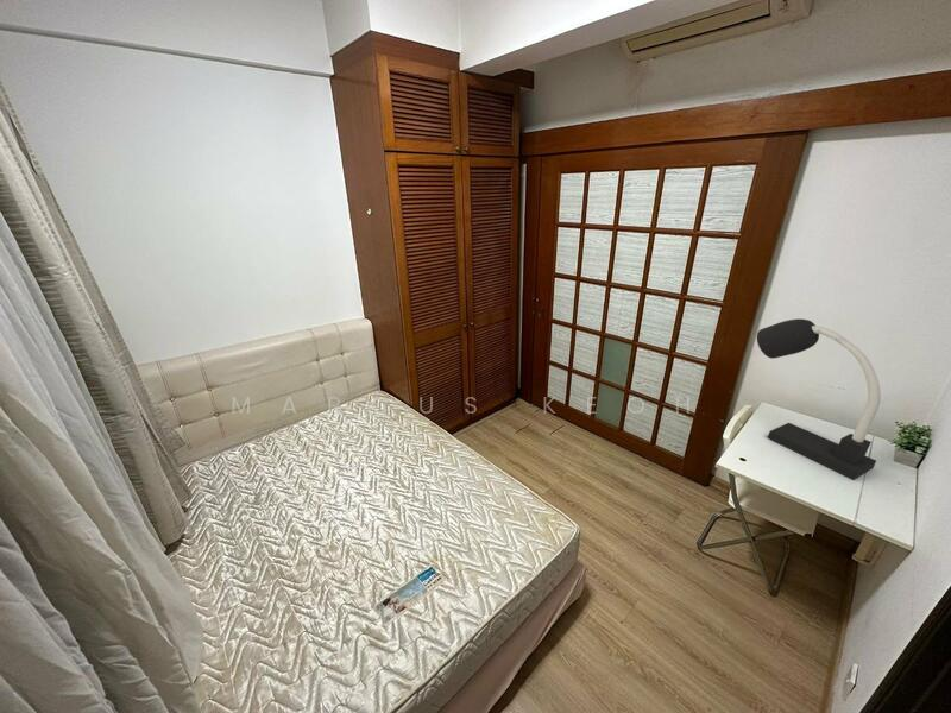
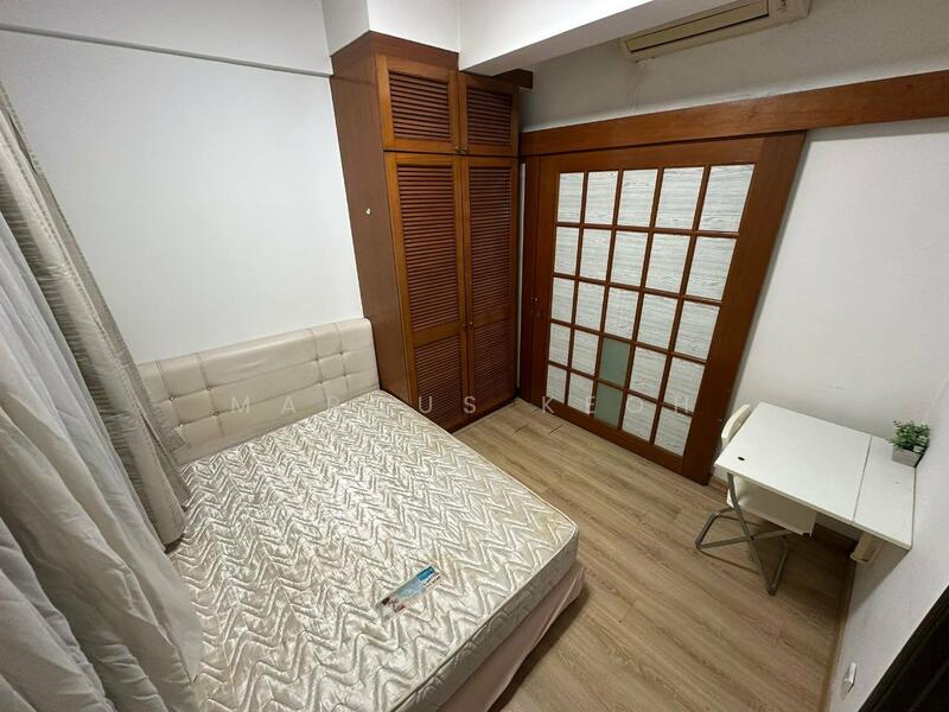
- desk lamp (799, 352)
